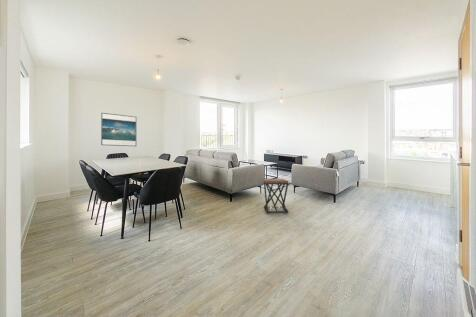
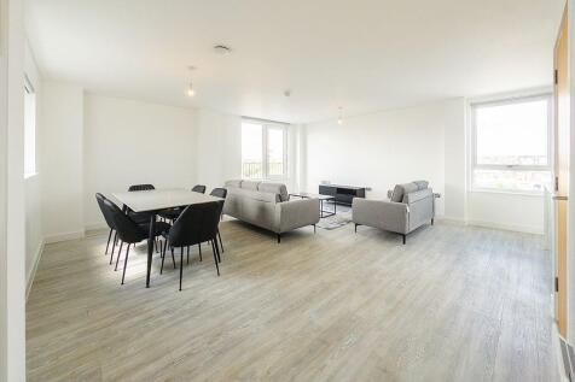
- stool (275, 195)
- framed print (119, 130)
